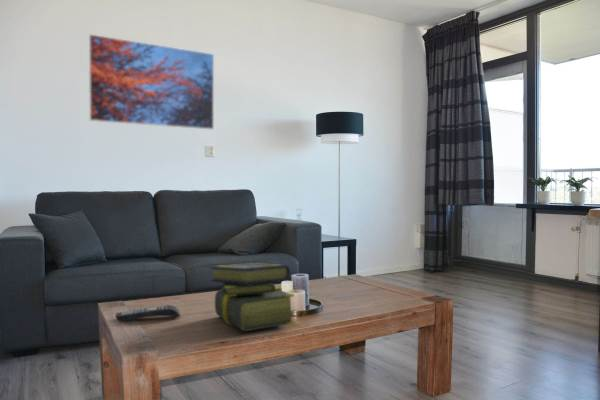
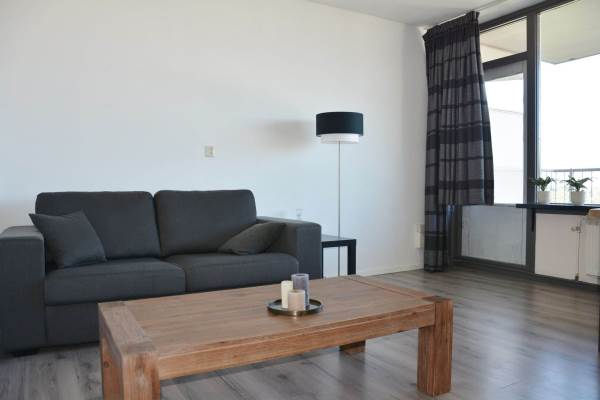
- remote control (148, 313)
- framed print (155, 85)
- stack of books (249, 292)
